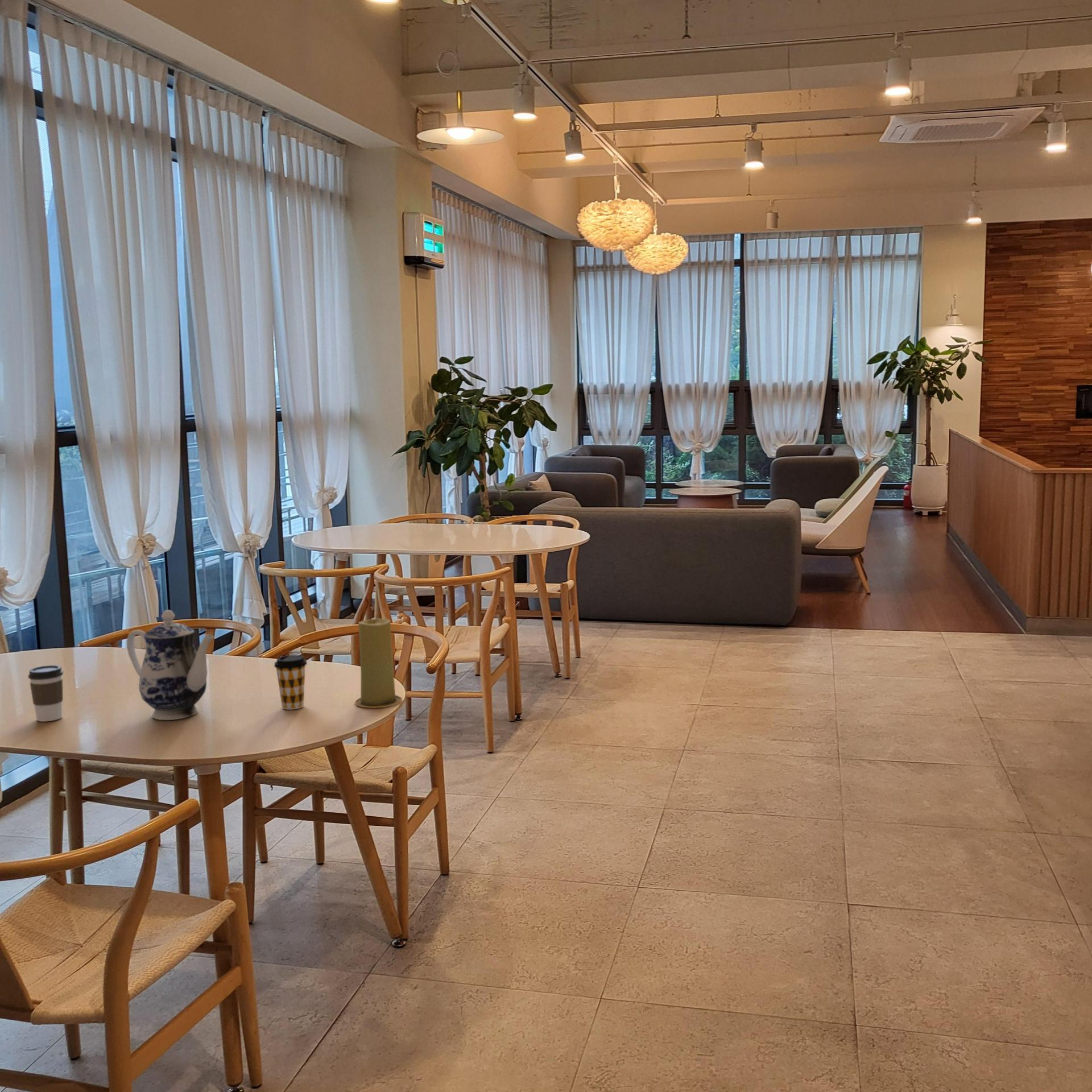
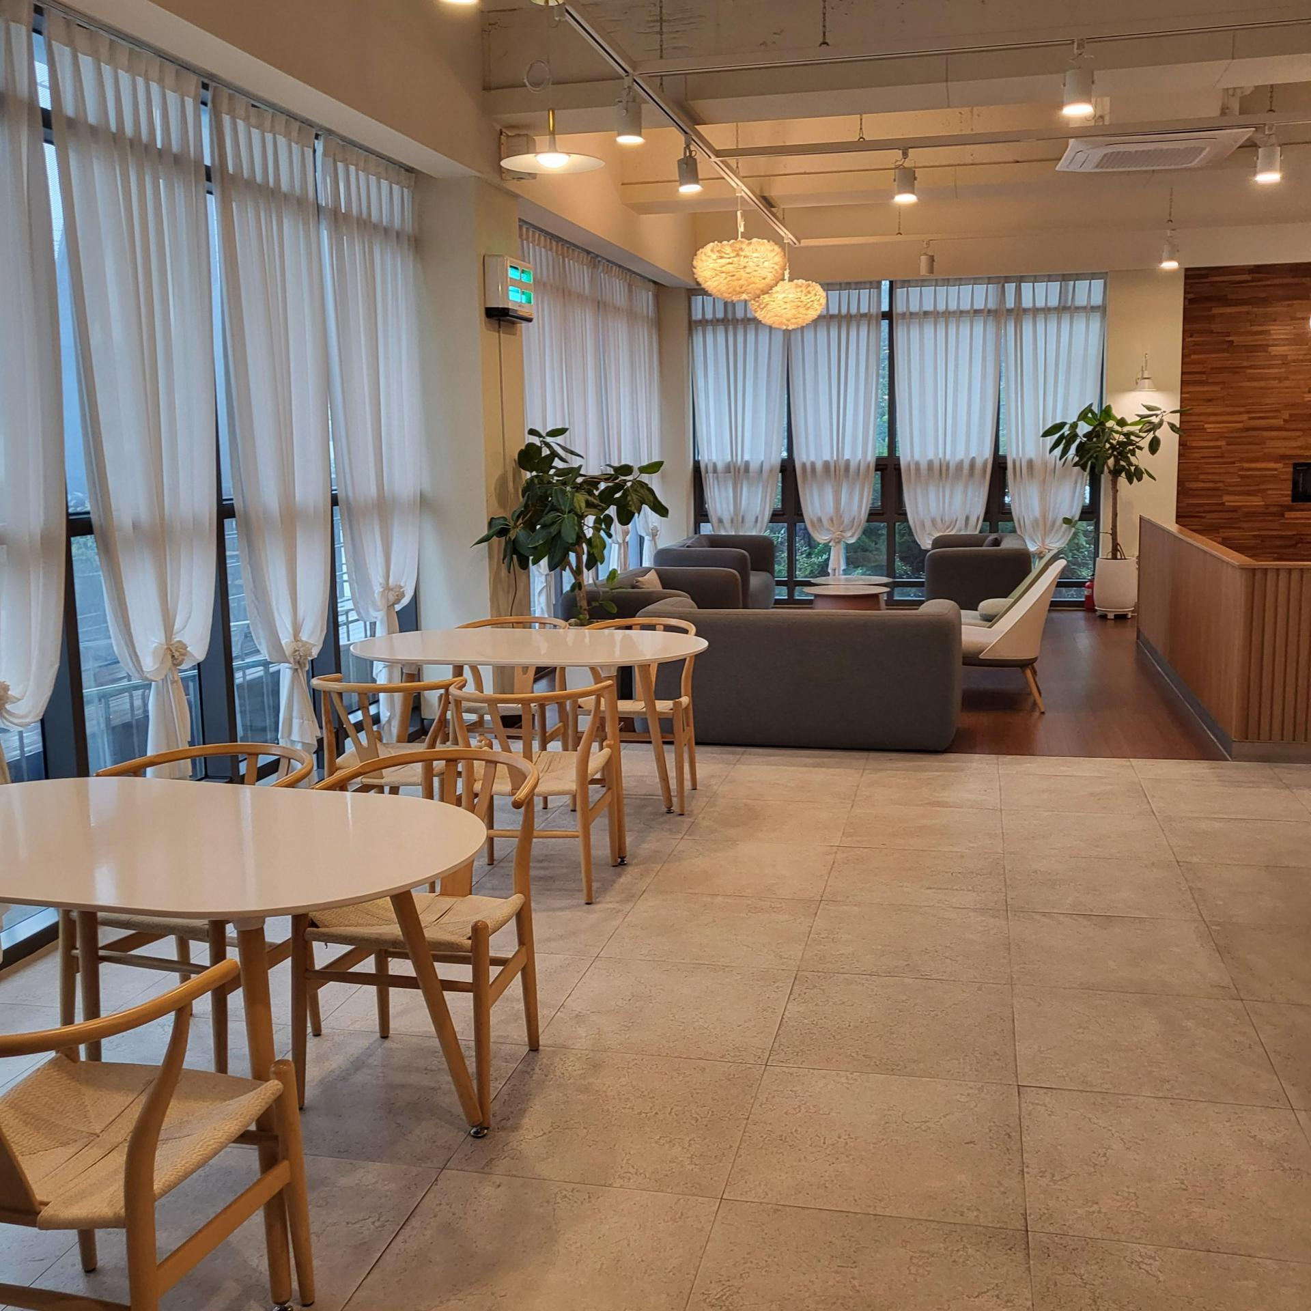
- coffee cup (47, 693)
- candle (377, 661)
- teapot (171, 662)
- coffee cup (291, 682)
